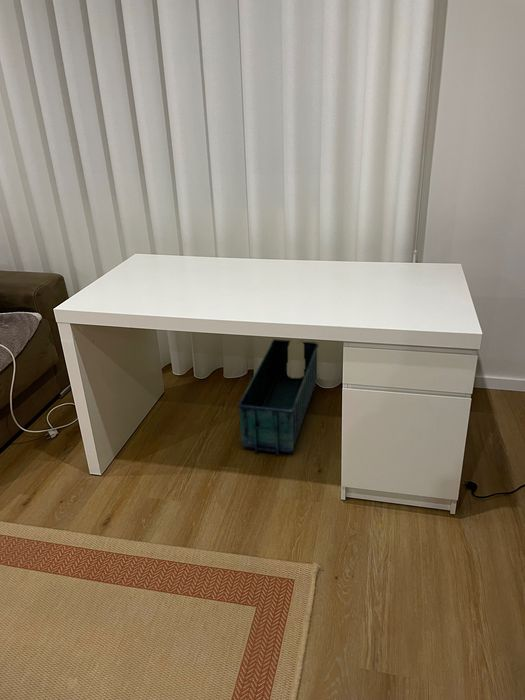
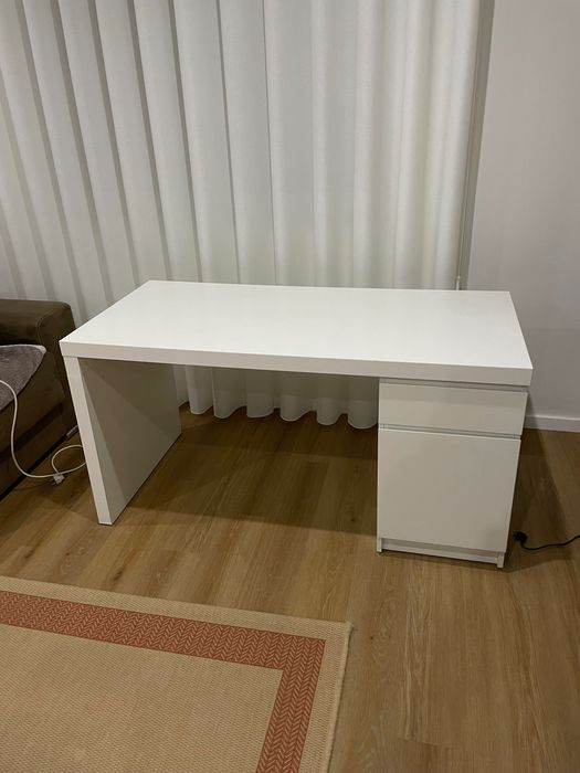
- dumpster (282, 394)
